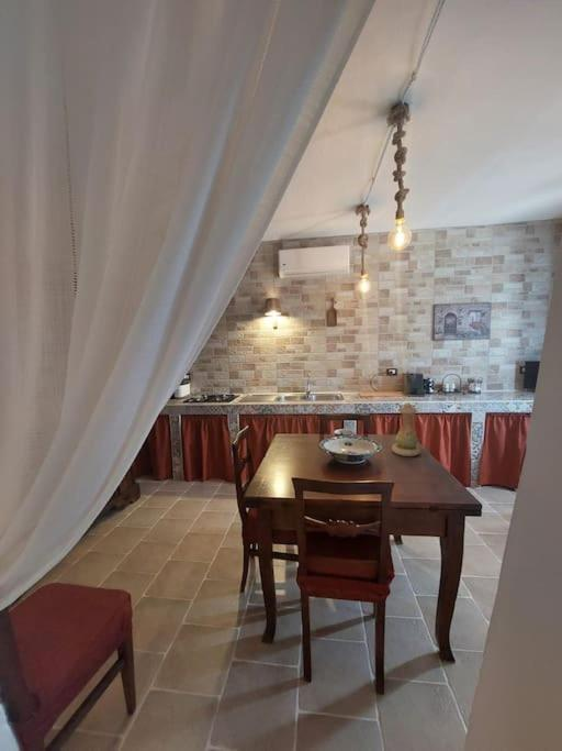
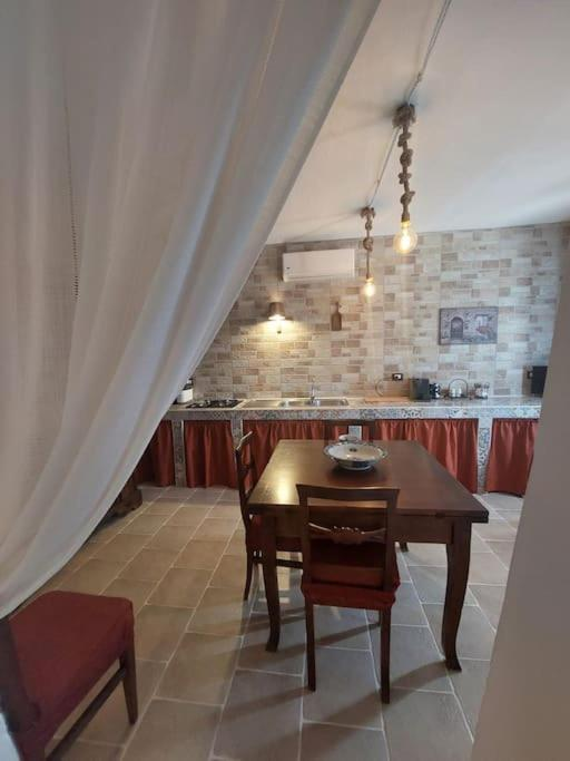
- vase (406, 427)
